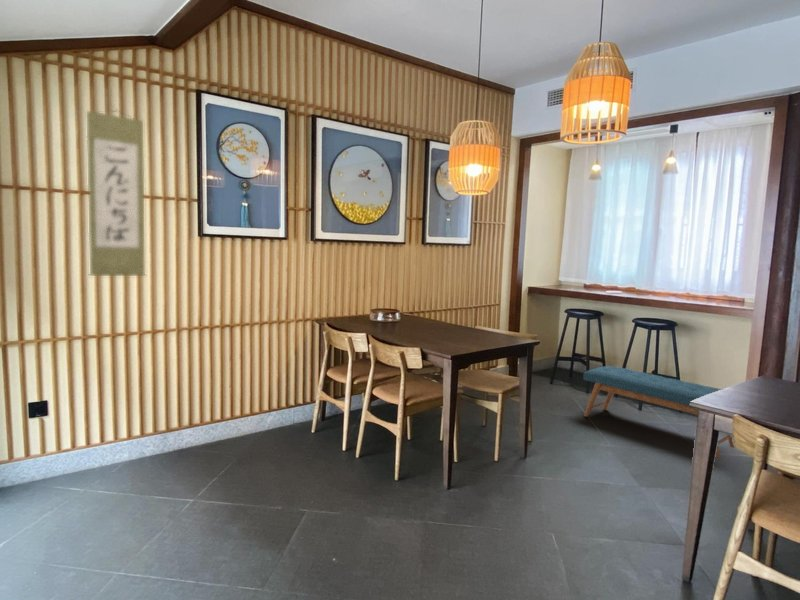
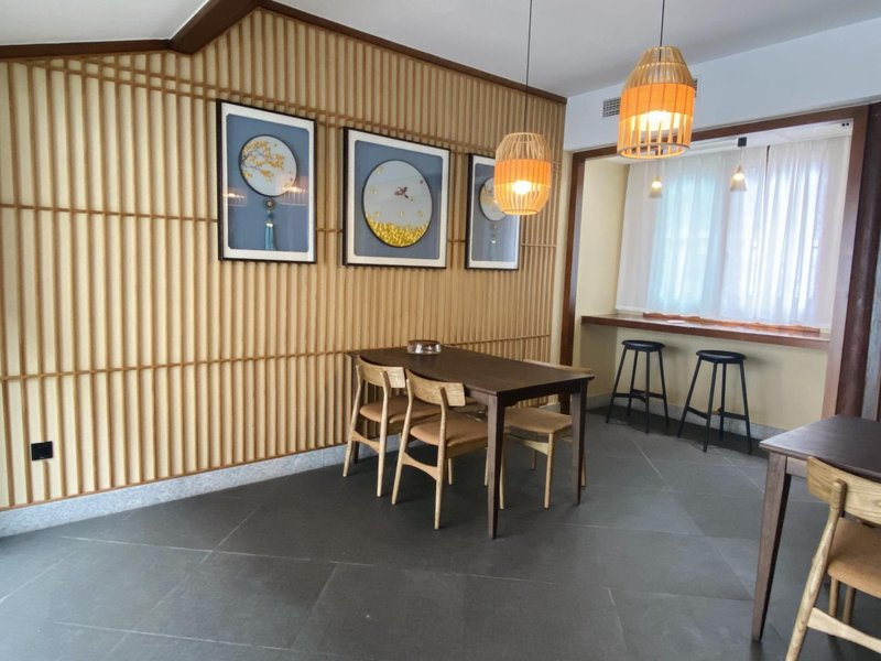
- bench (656, 403)
- wall scroll (116, 194)
